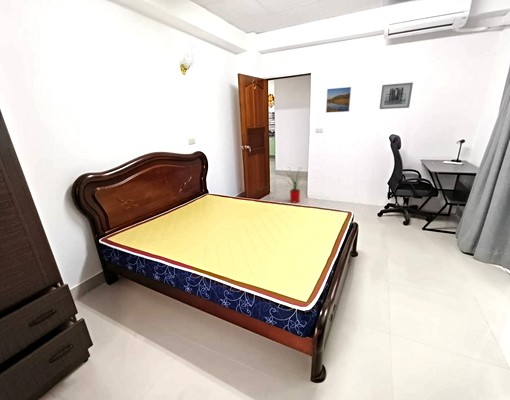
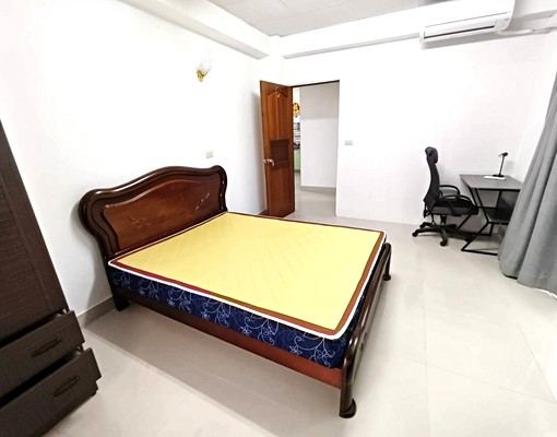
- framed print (338, 100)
- wall art (395, 96)
- house plant (295, 183)
